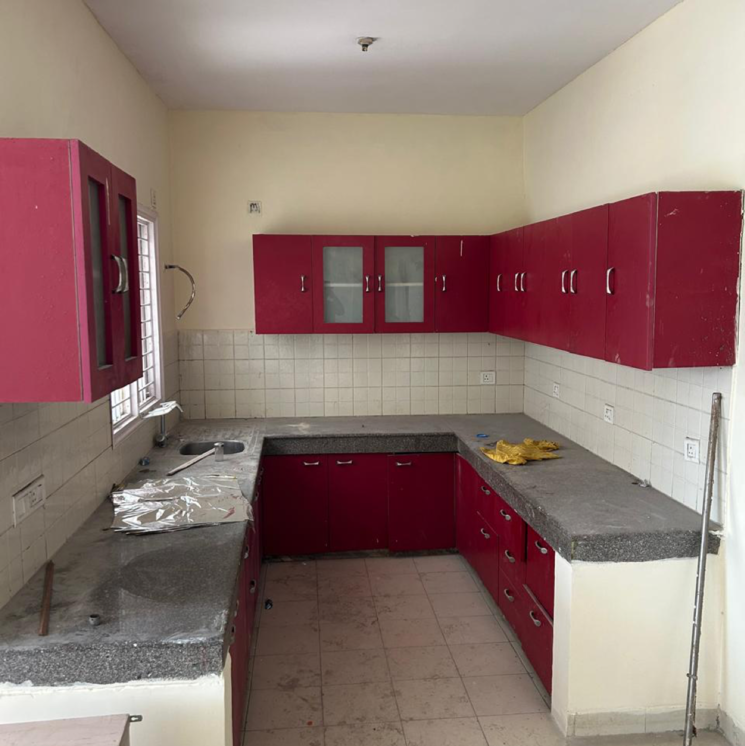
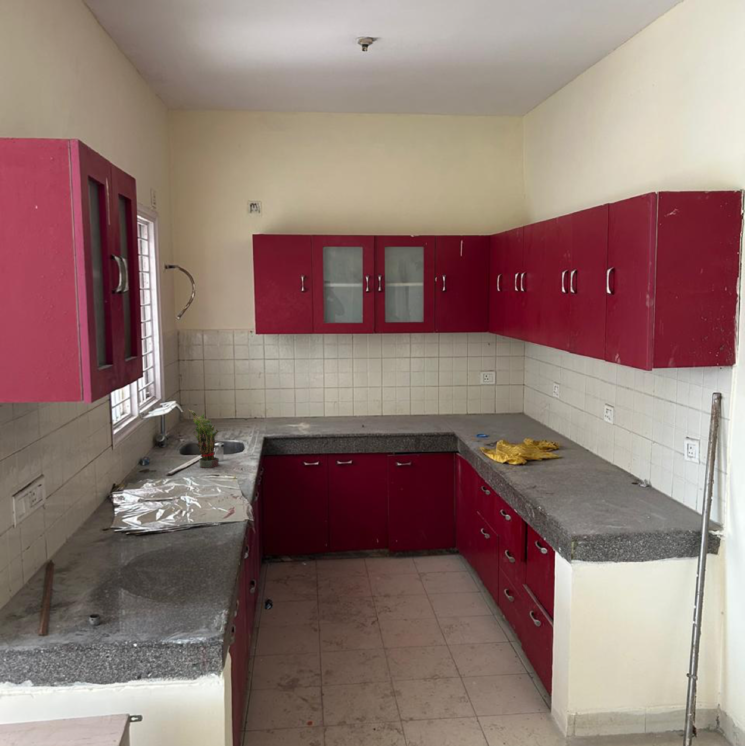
+ potted plant (204, 437)
